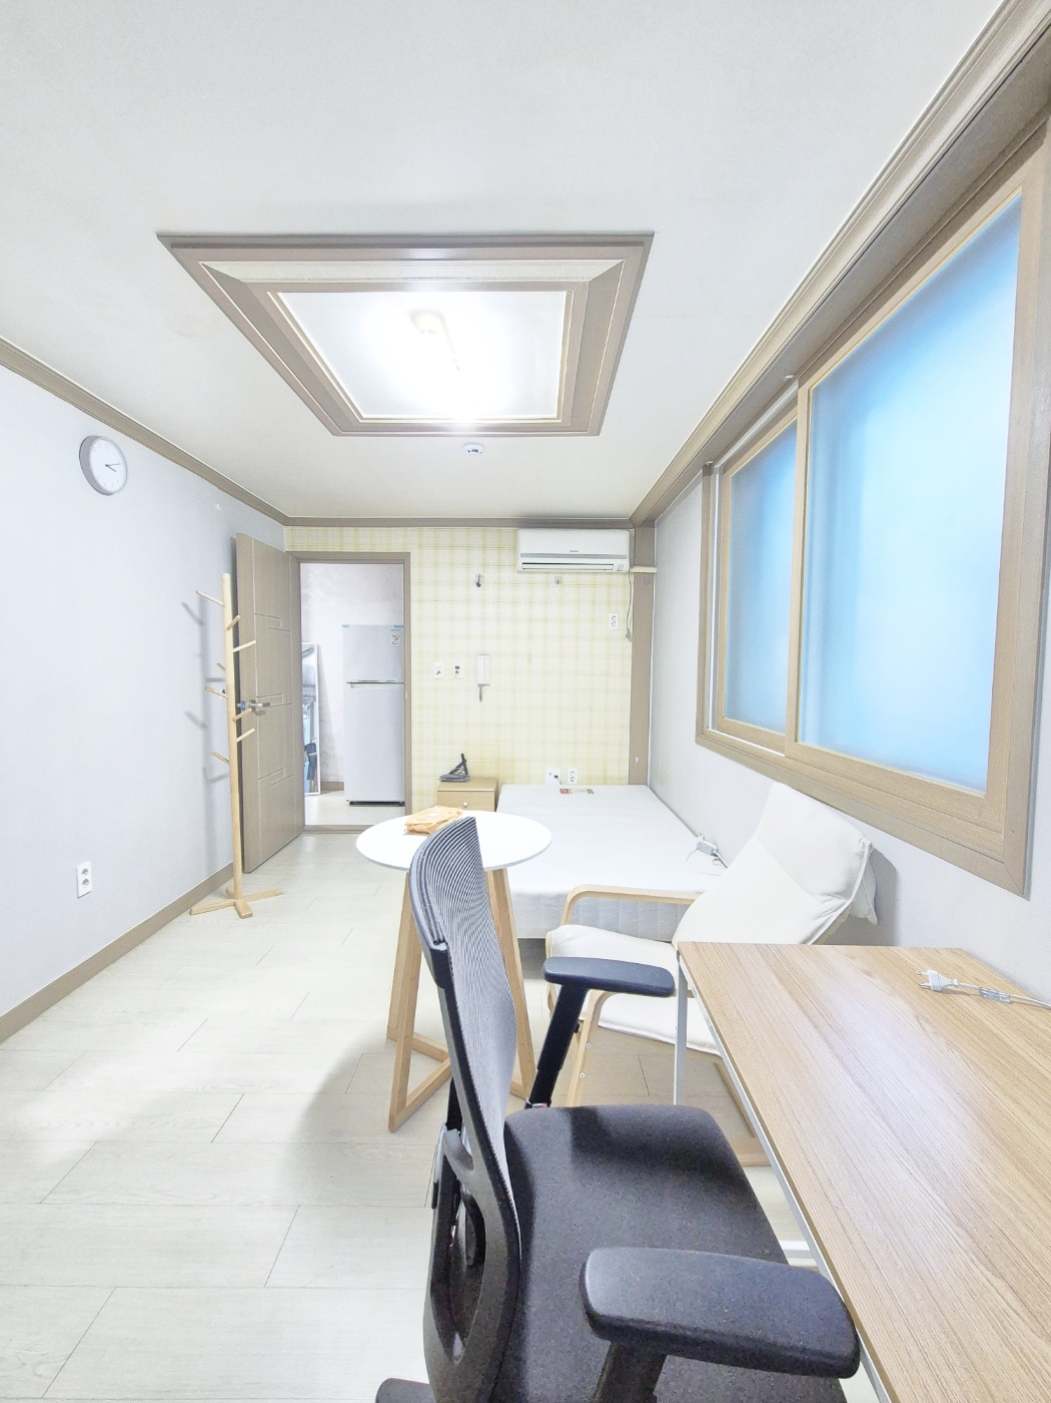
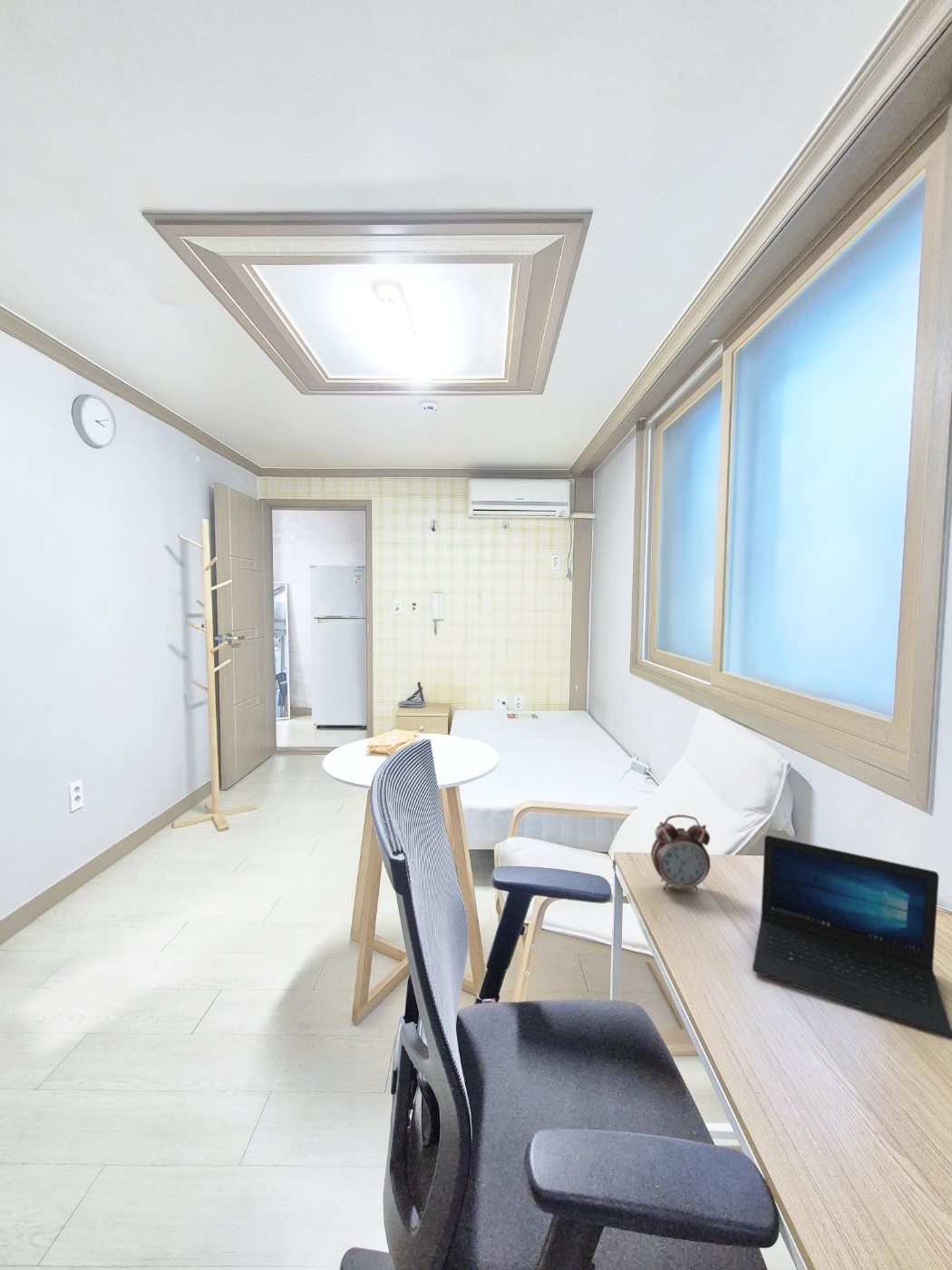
+ laptop (844, 922)
+ alarm clock (680, 851)
